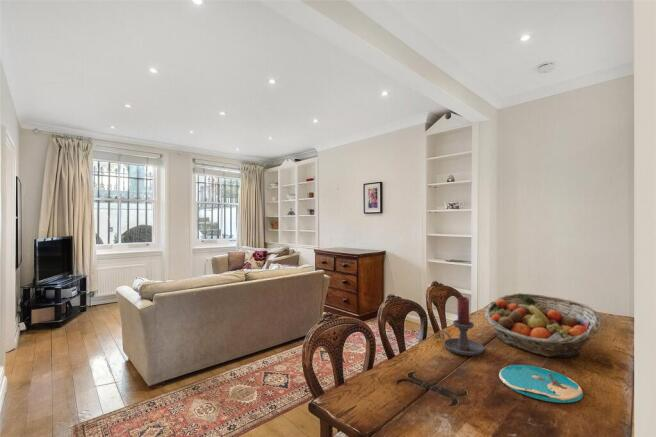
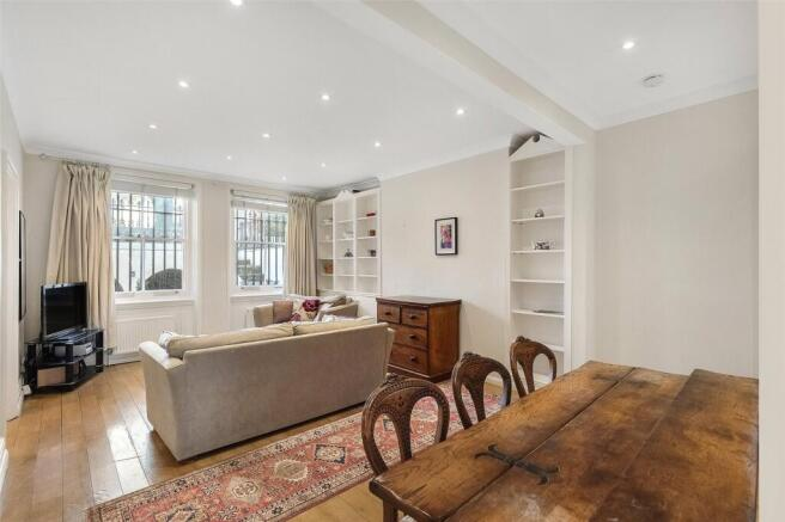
- plate (538, 376)
- candle holder (458, 322)
- fruit basket (537, 322)
